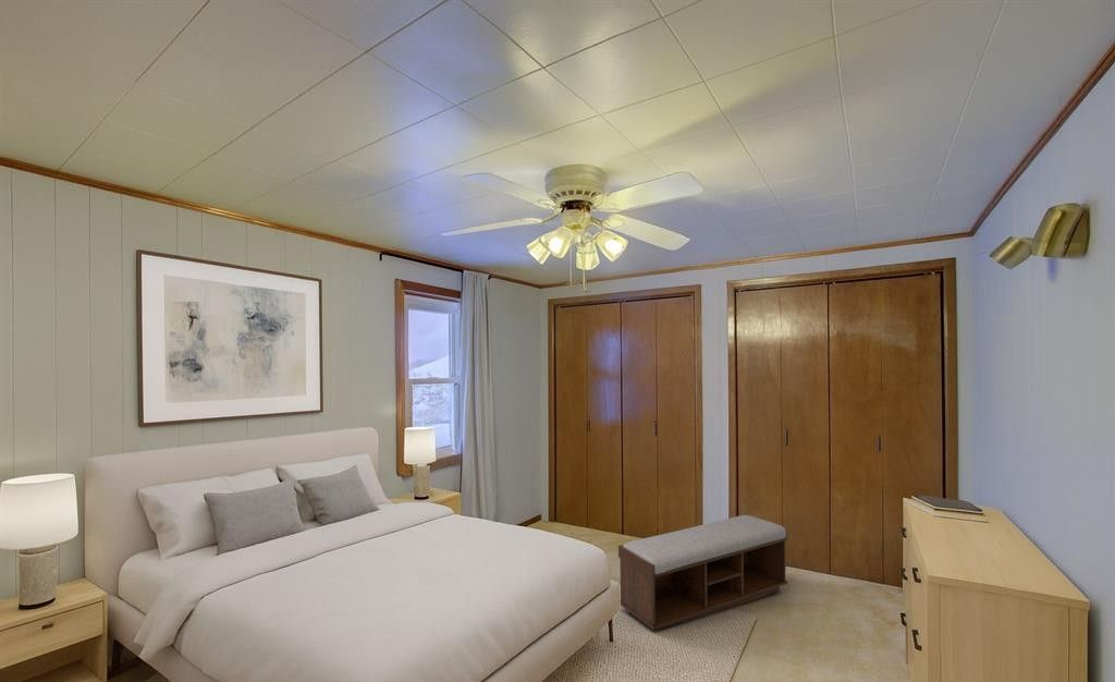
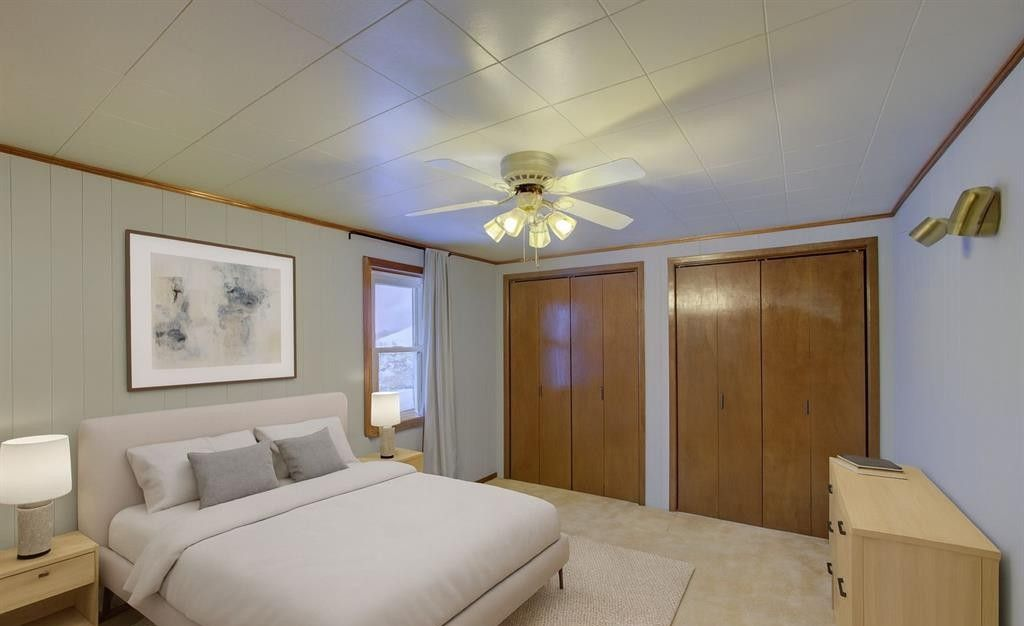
- bench (707, 567)
